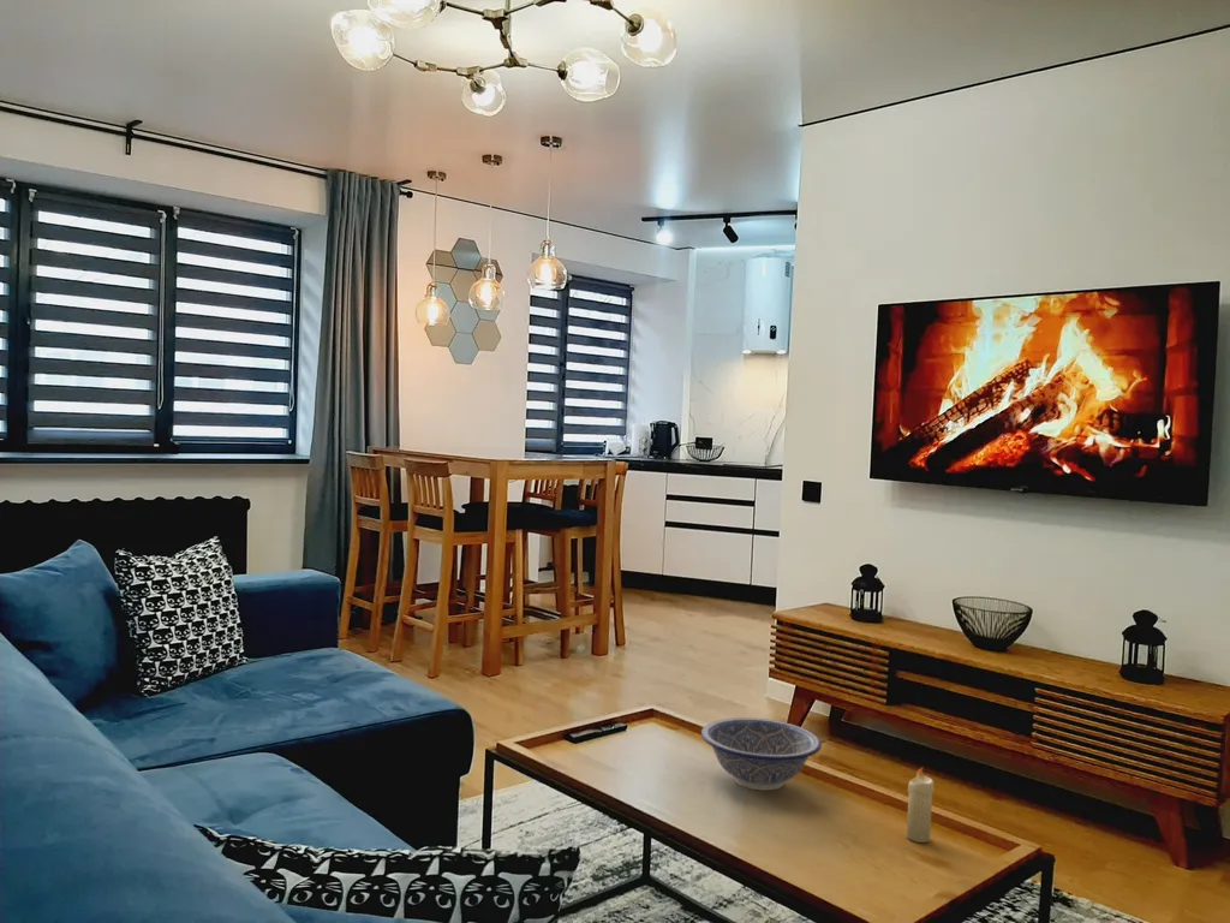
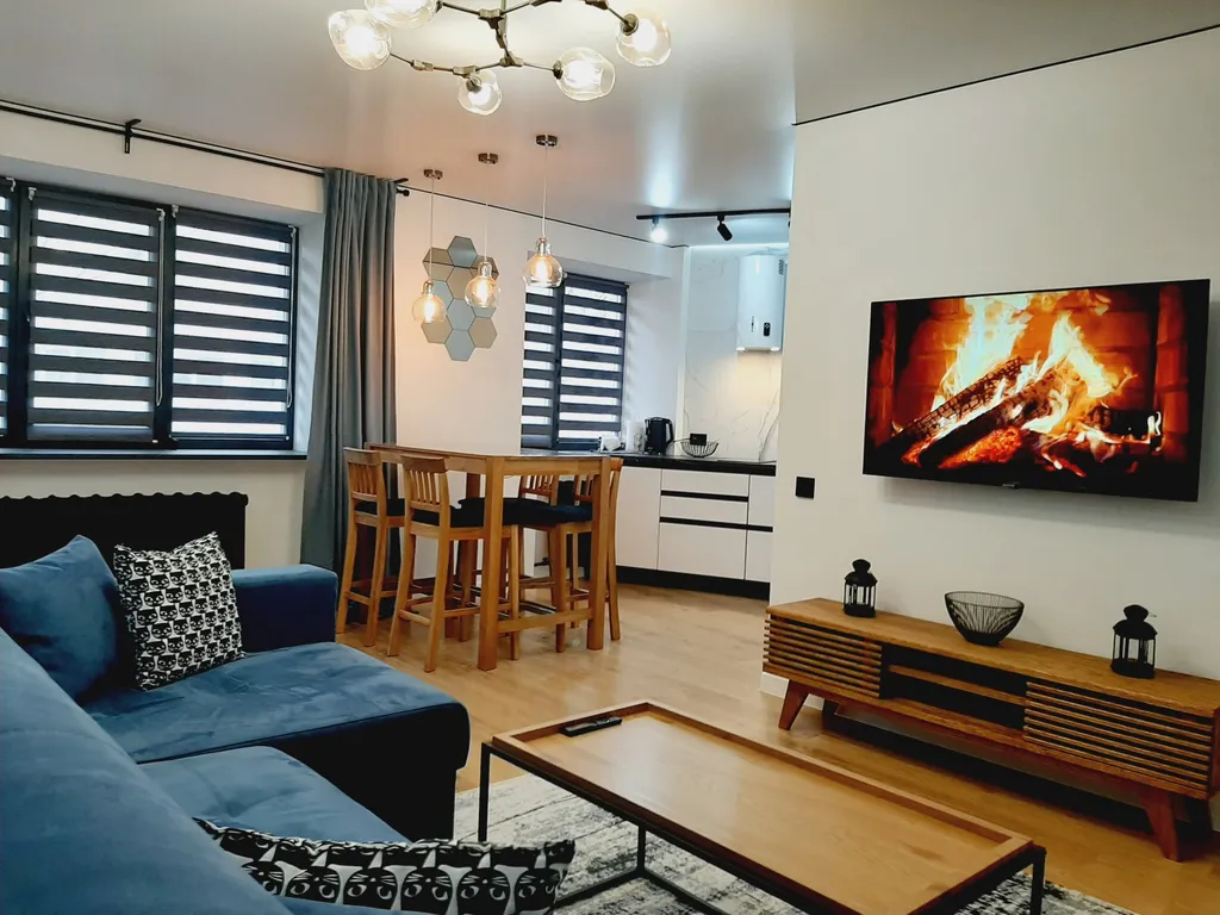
- decorative bowl (759, 758)
- candle (919, 802)
